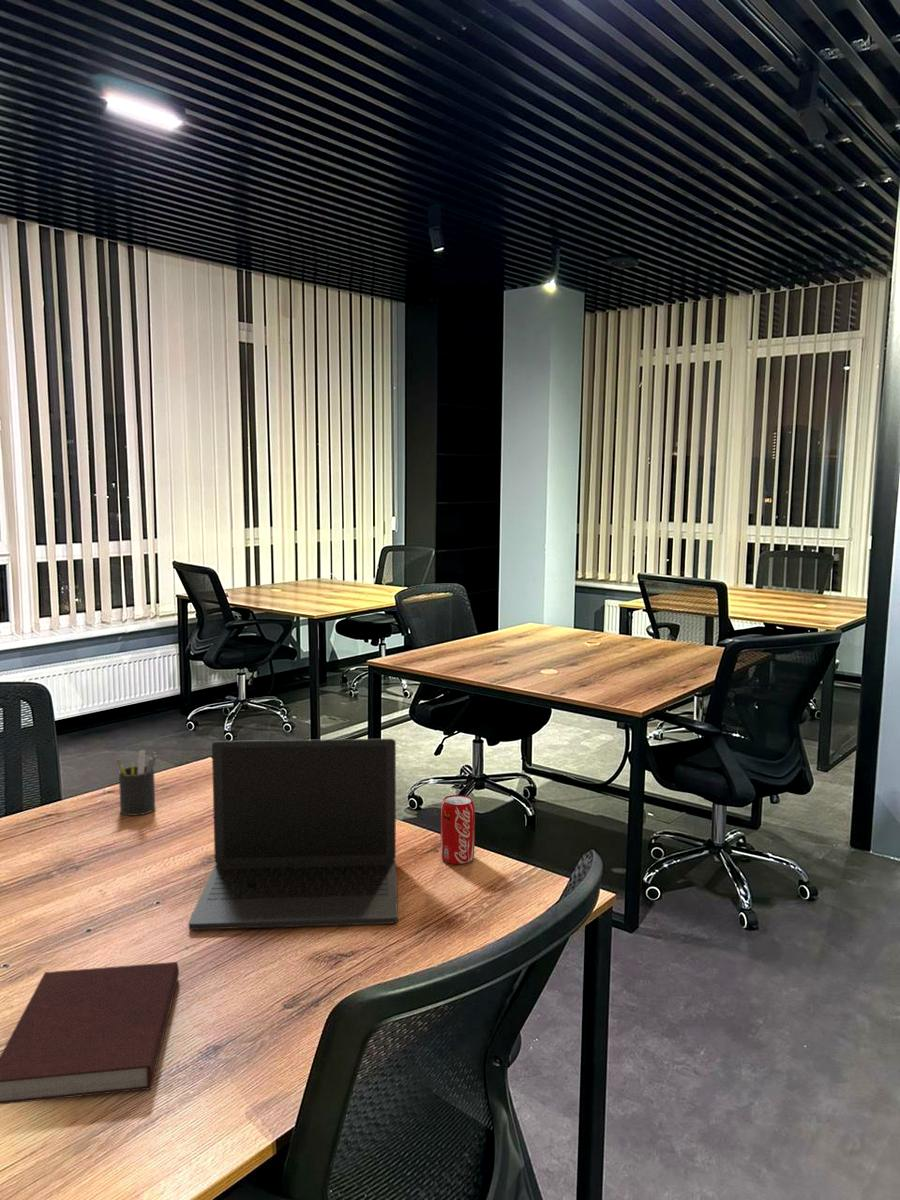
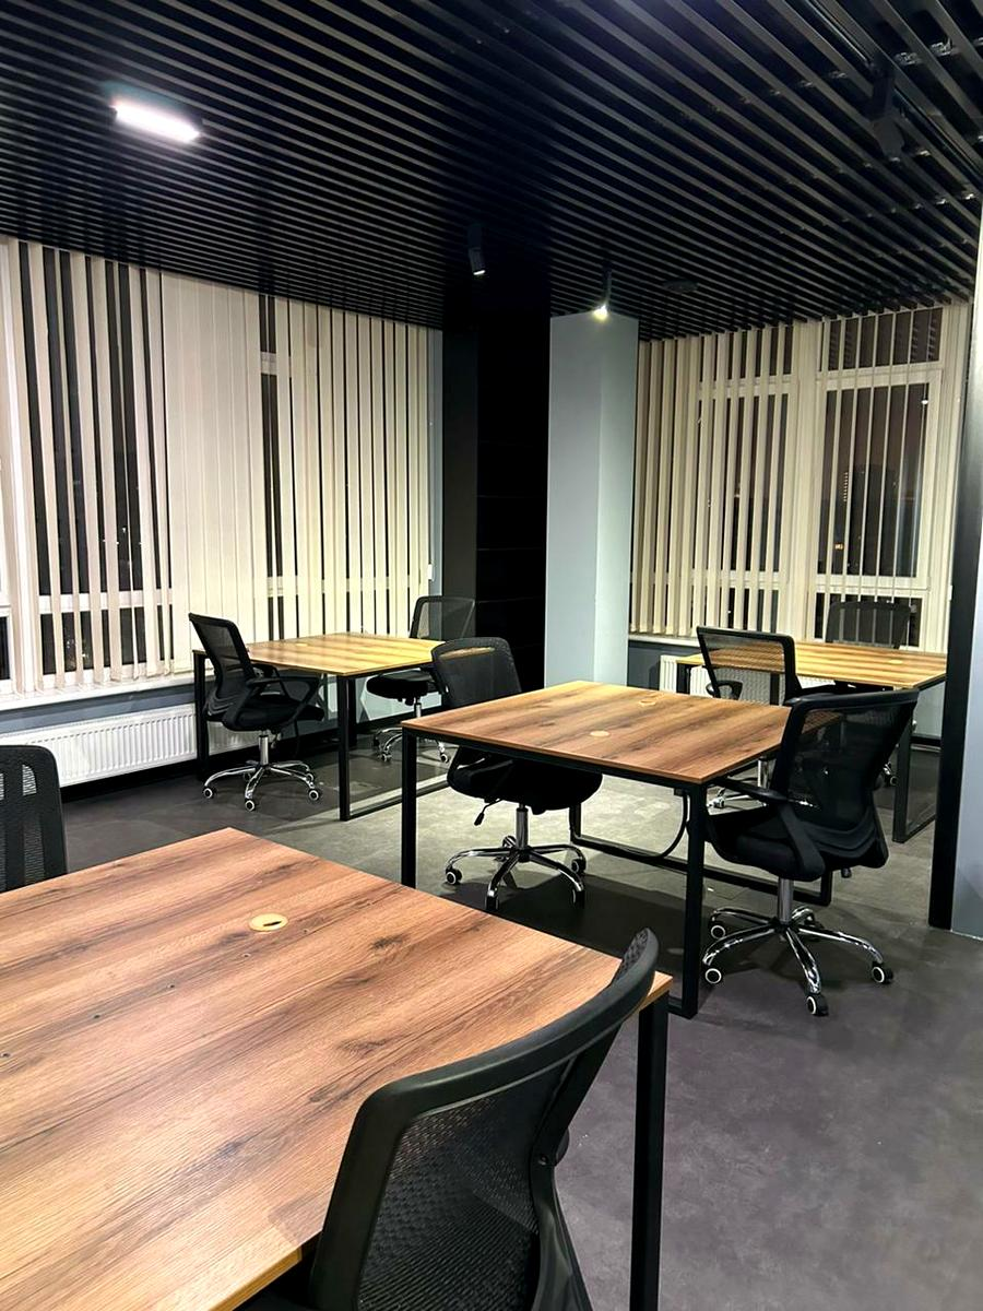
- laptop (299, 826)
- pen holder (137, 778)
- notebook (94, 1025)
- beverage can (457, 829)
